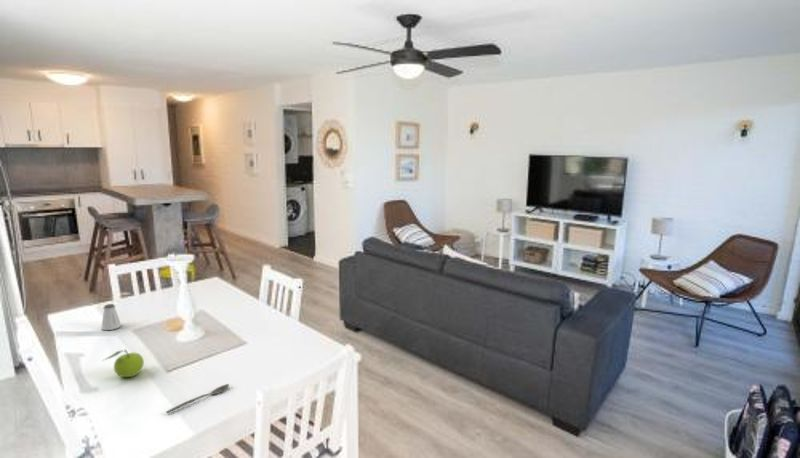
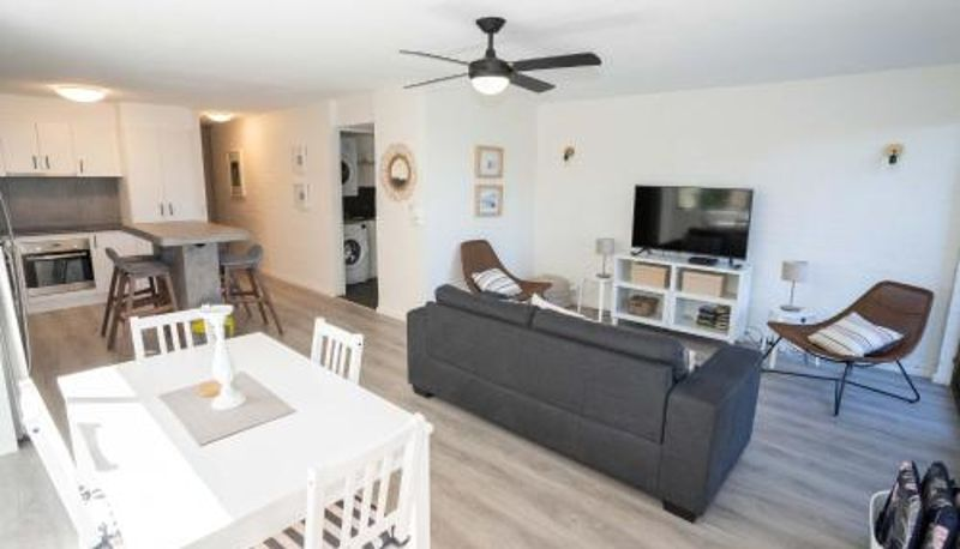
- saltshaker (110, 316)
- fruit (123, 363)
- spoon (199, 397)
